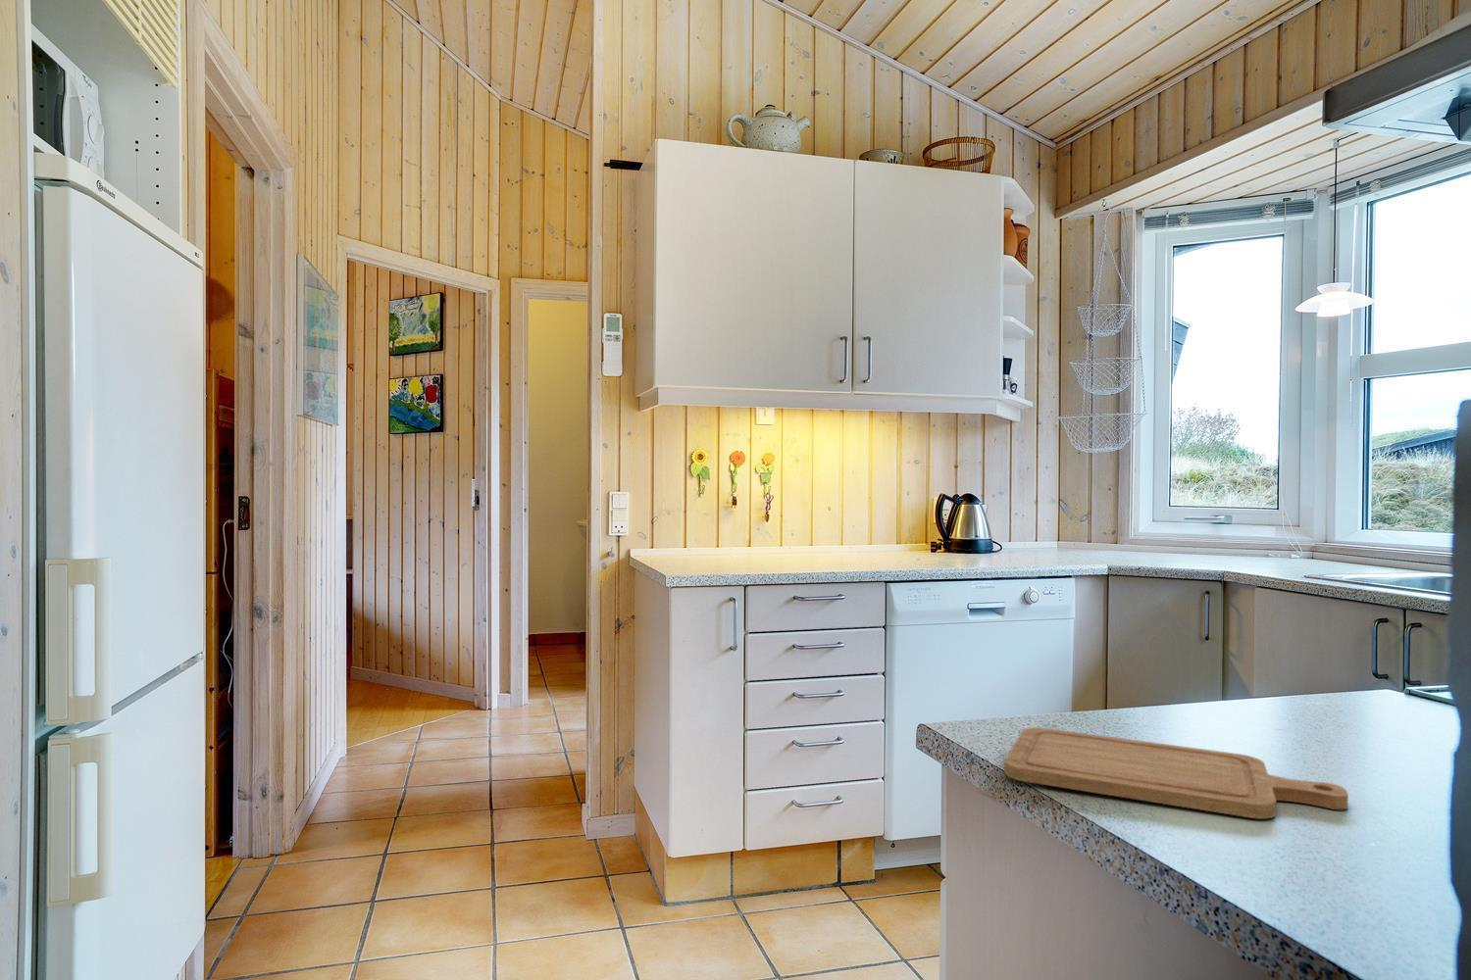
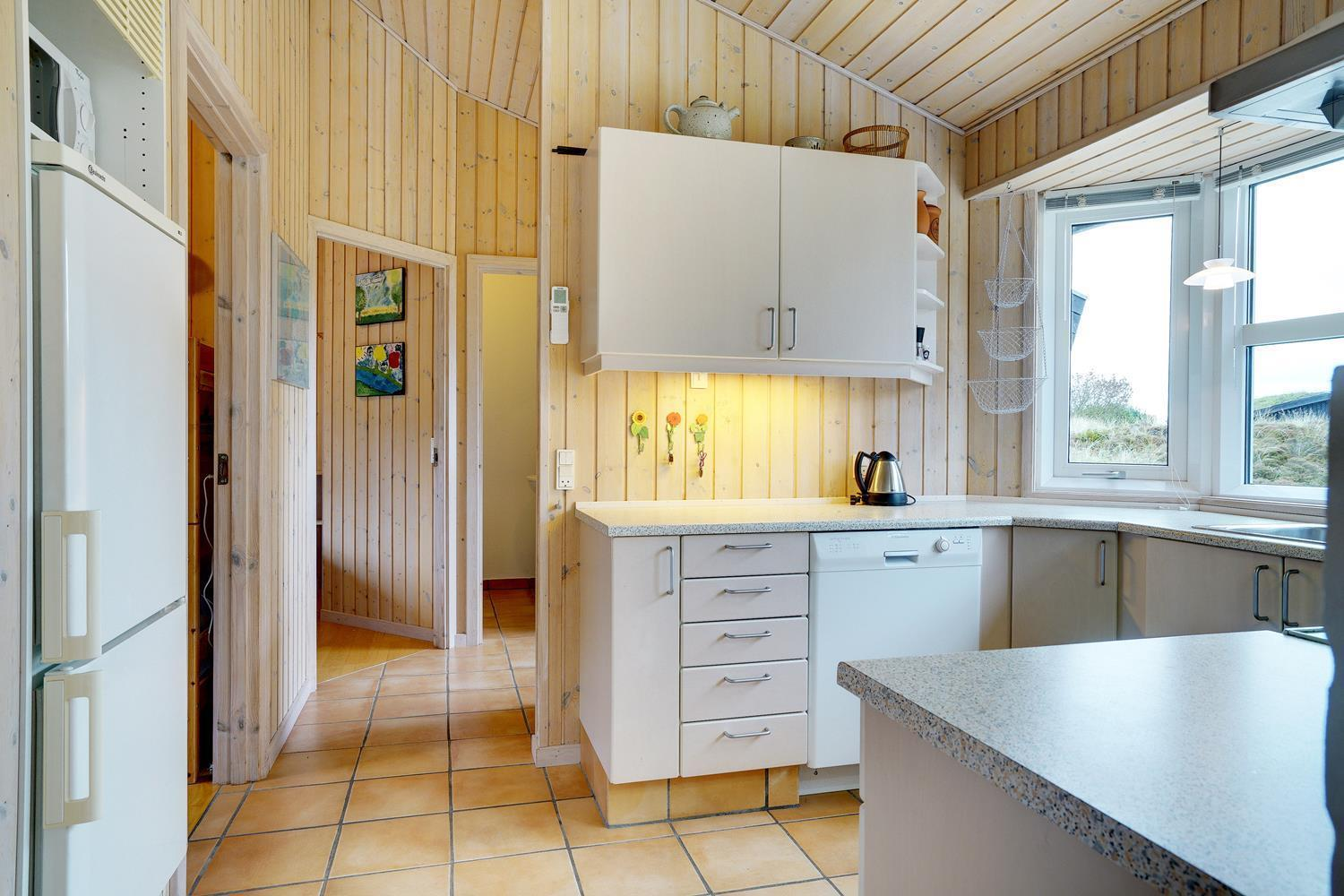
- chopping board (1167, 771)
